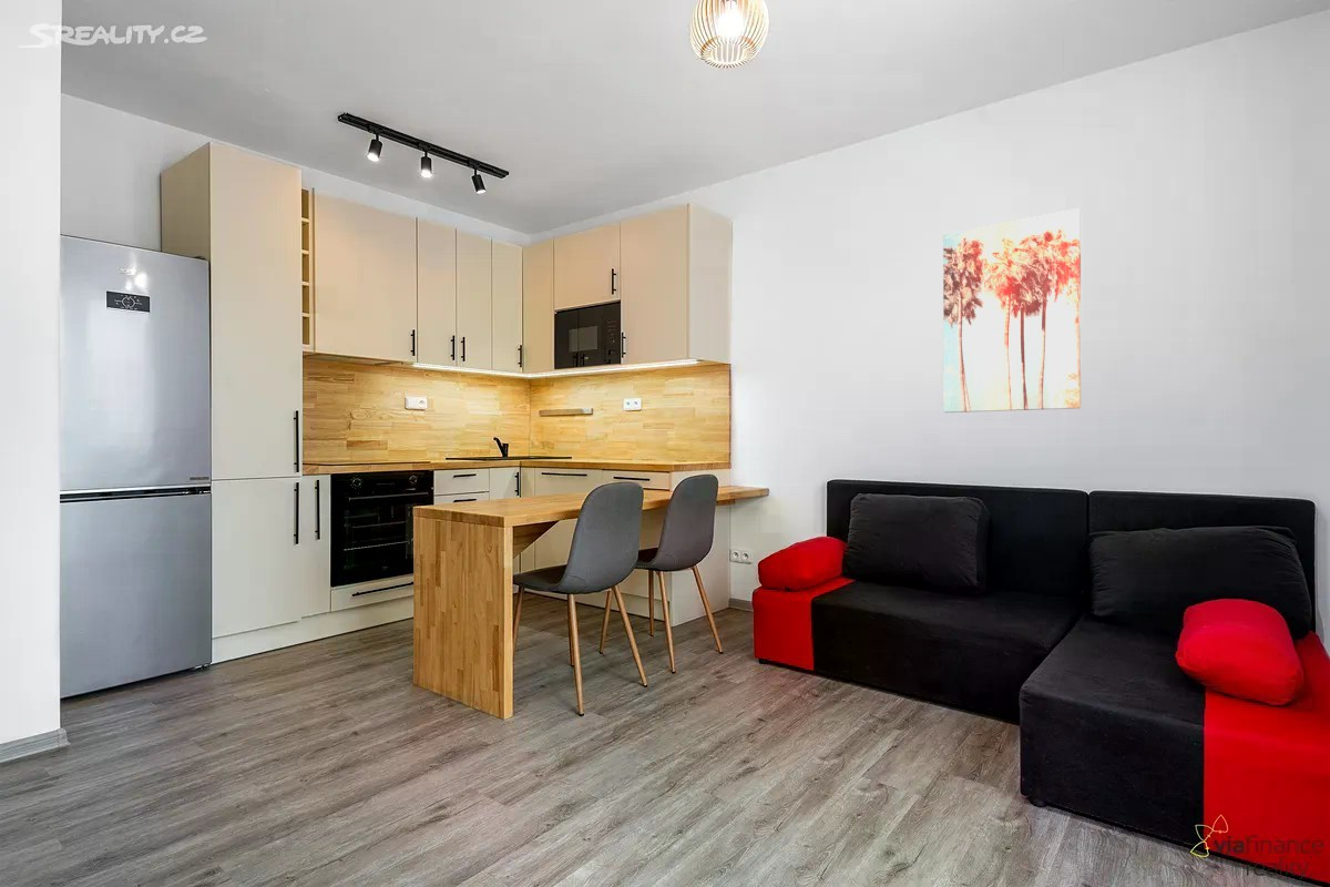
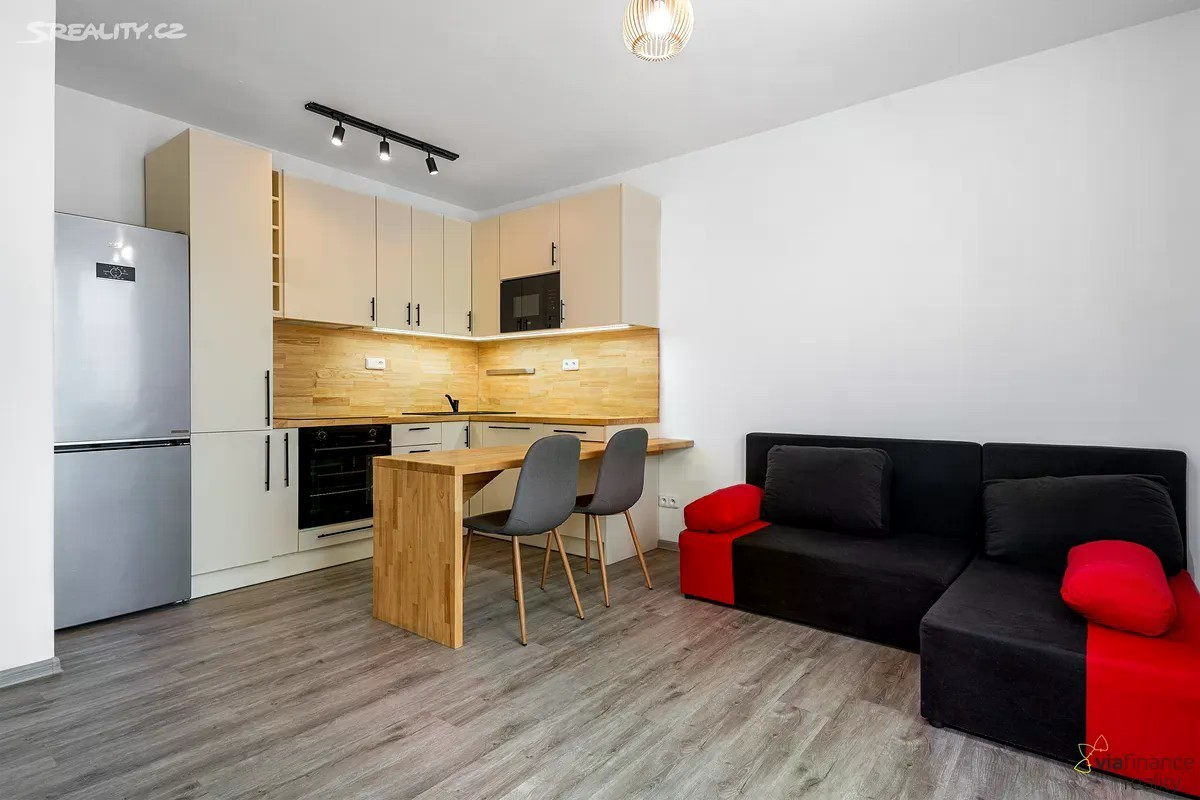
- wall art (1007, 316)
